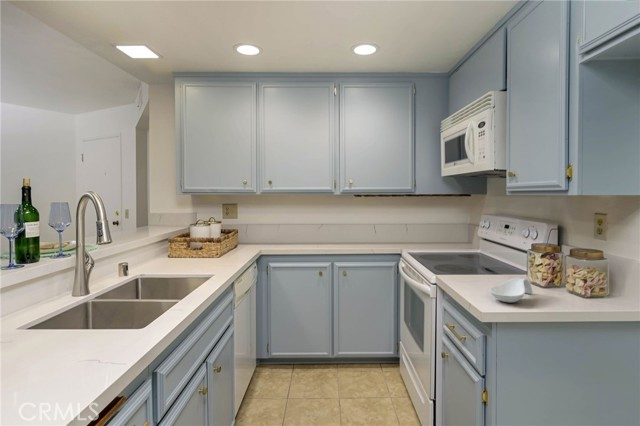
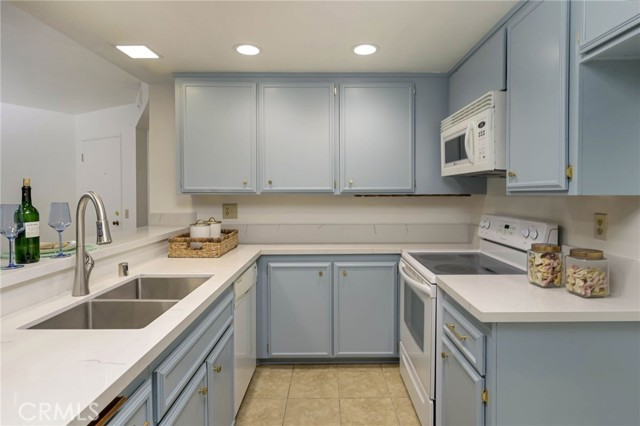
- spoon rest (513, 288)
